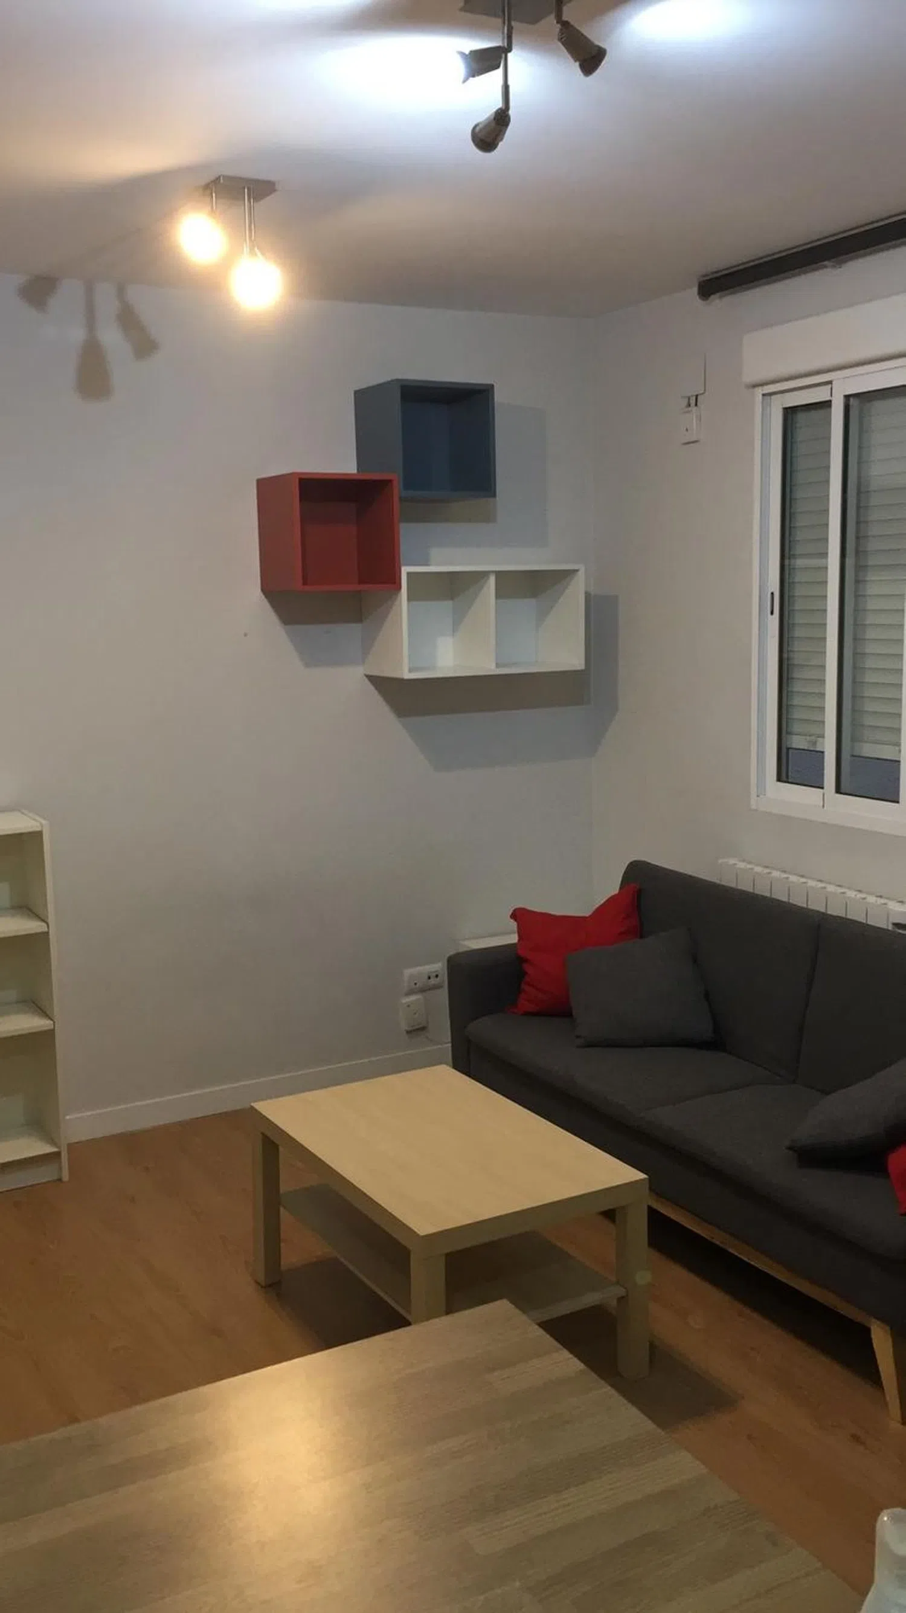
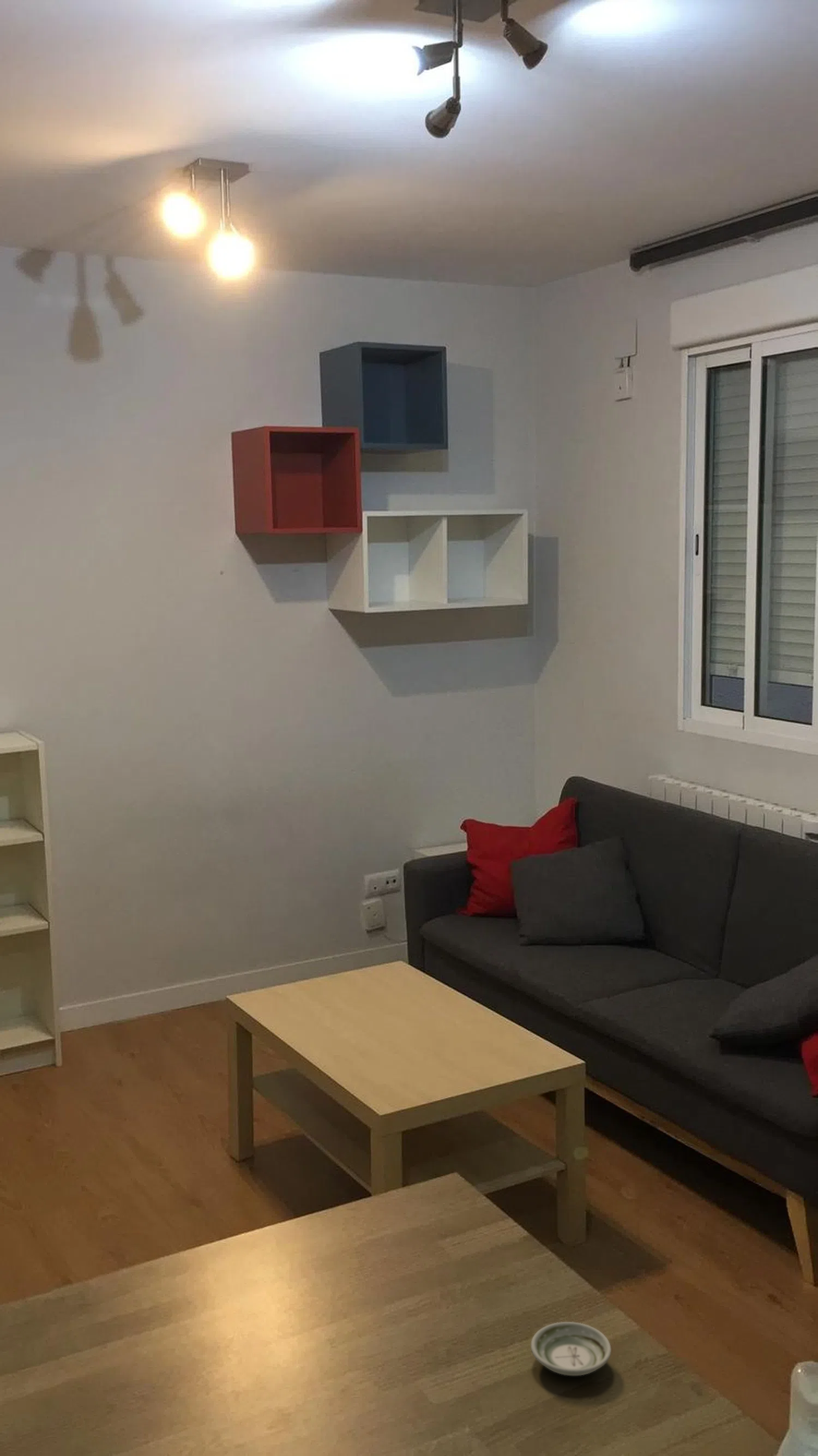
+ saucer (570, 1353)
